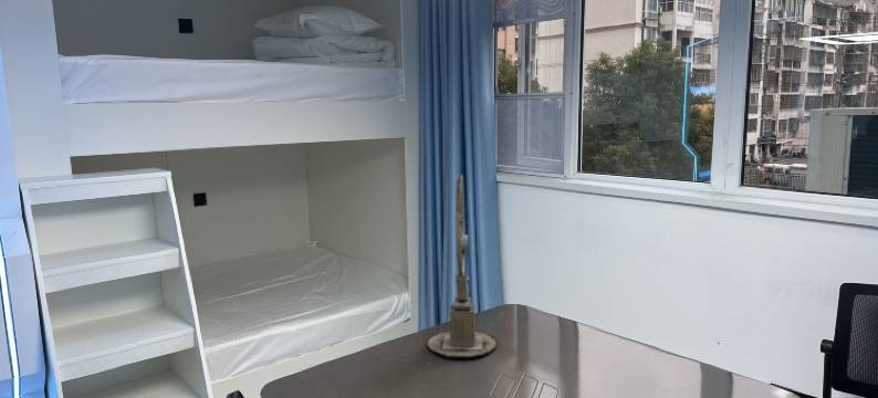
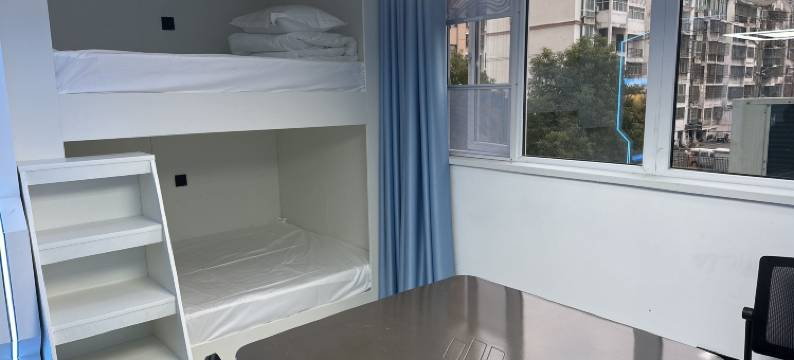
- sundial (461, 261)
